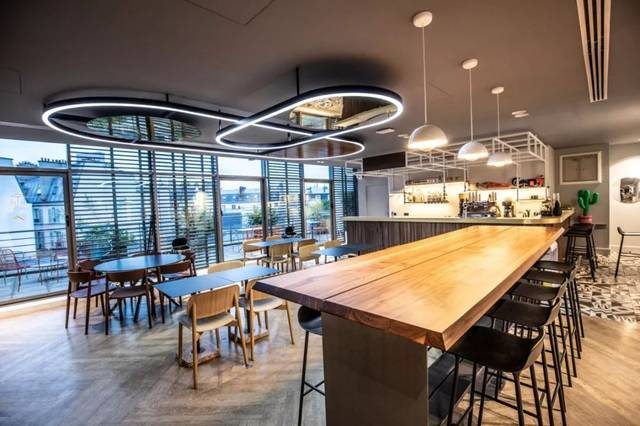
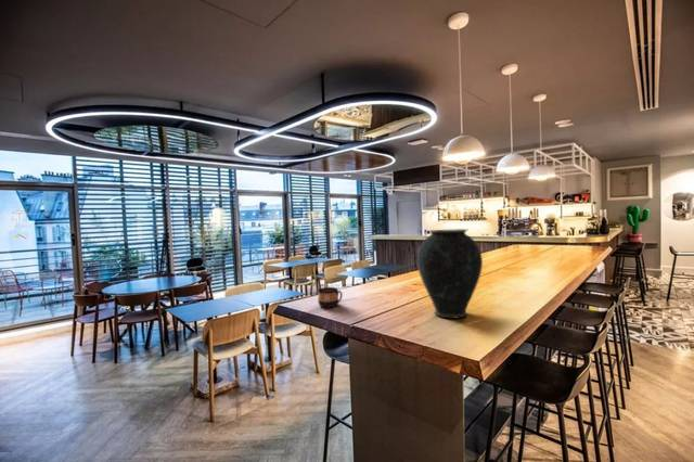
+ vase (449, 272)
+ cup (329, 297)
